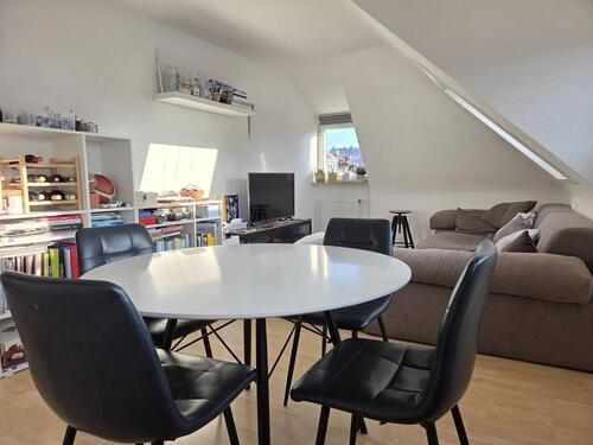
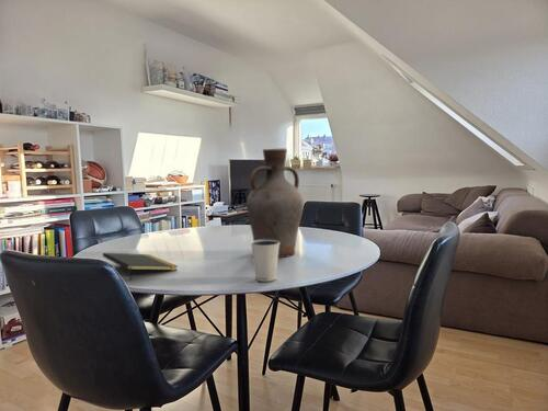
+ notepad (139, 261)
+ vase (274, 201)
+ dixie cup (265, 260)
